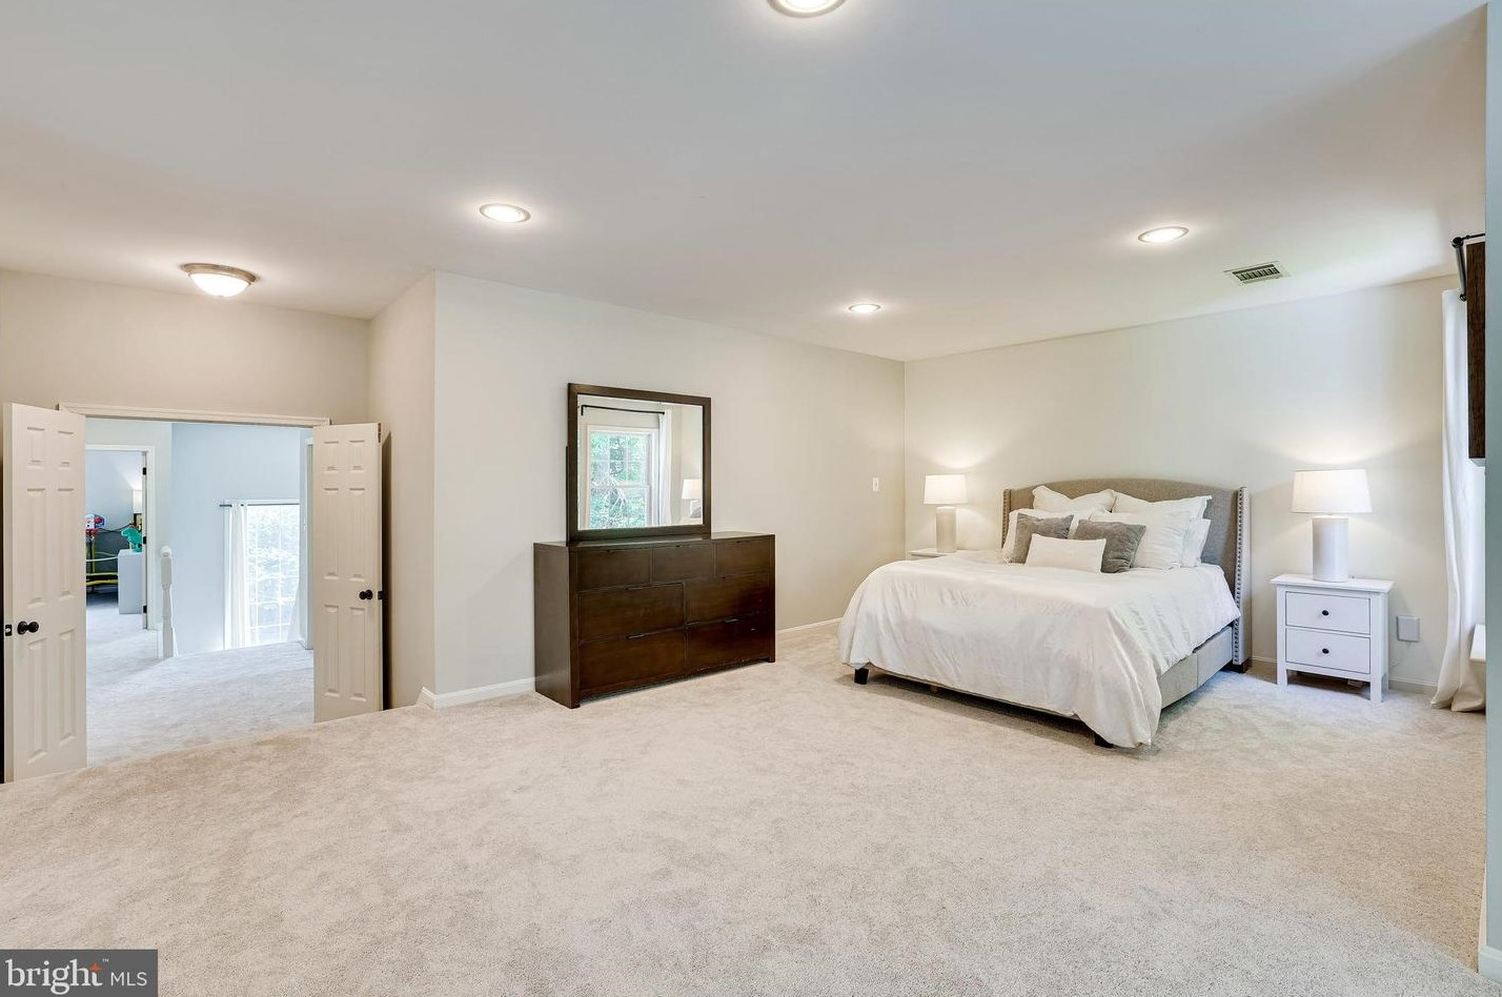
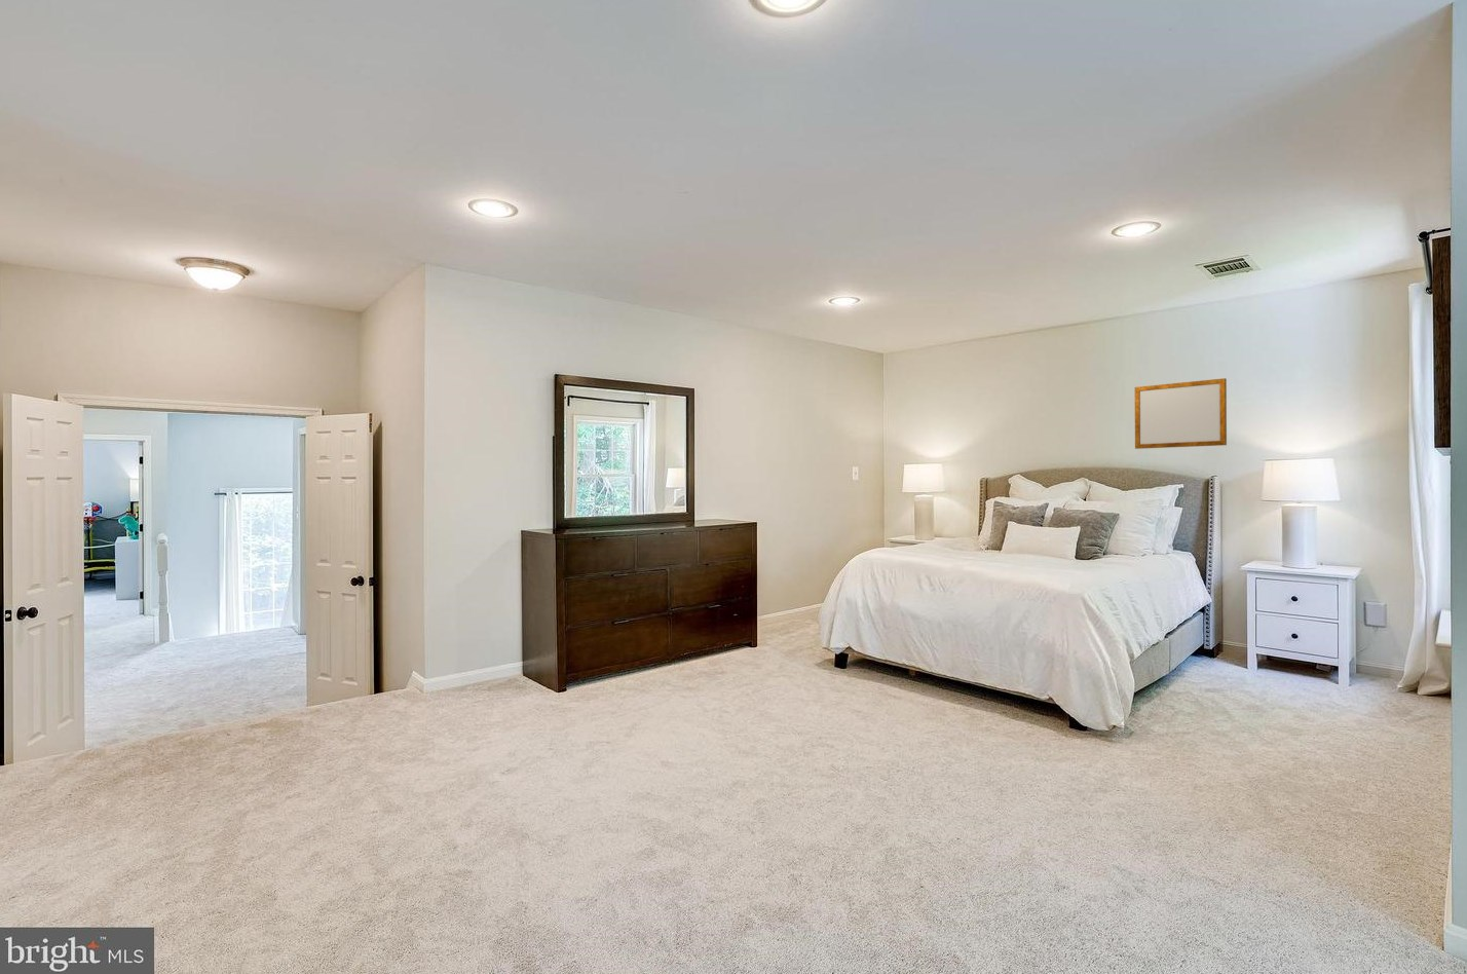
+ writing board (1178, 415)
